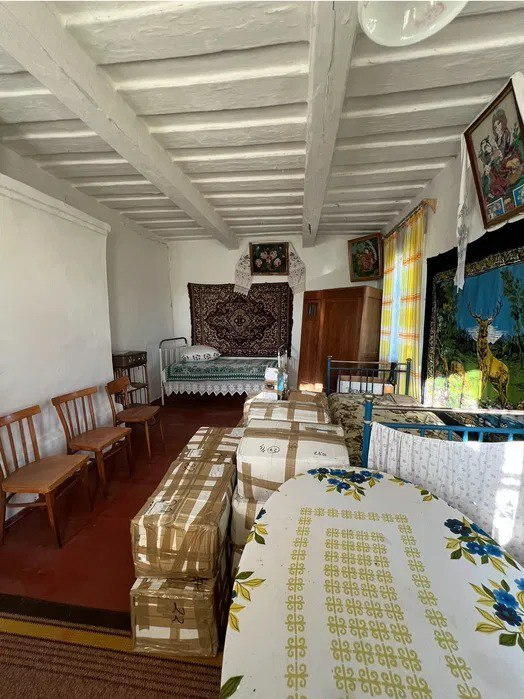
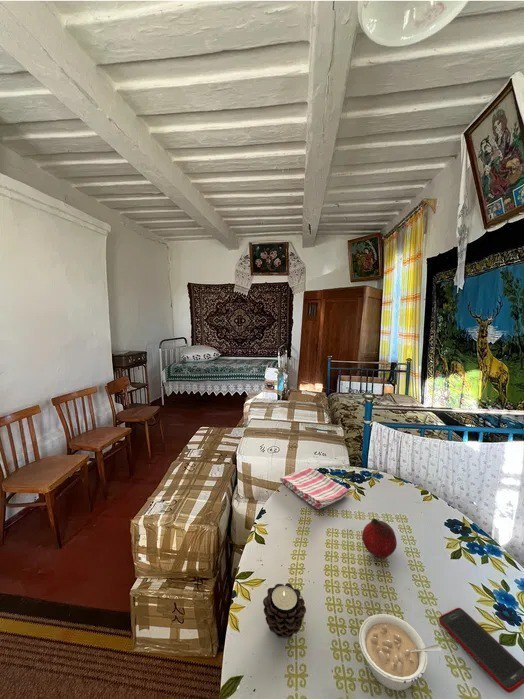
+ legume (393, 651)
+ cell phone (480, 645)
+ candle (284, 609)
+ fruit (379, 537)
+ dish towel (313, 484)
